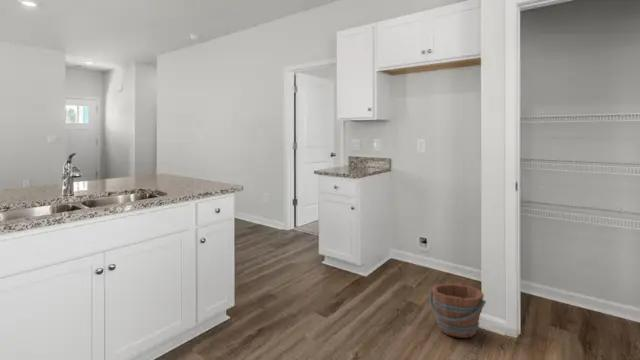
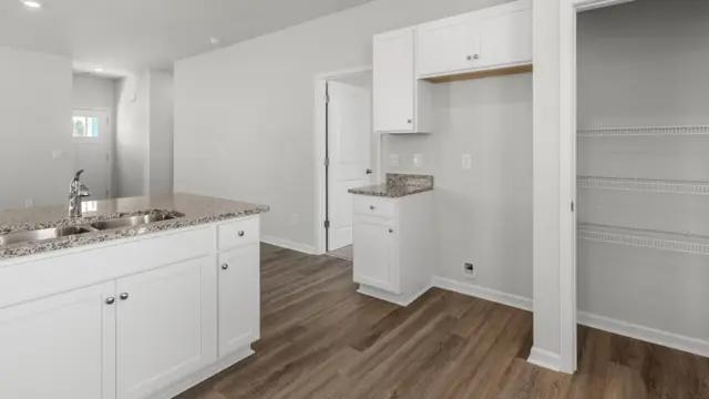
- bucket (457, 310)
